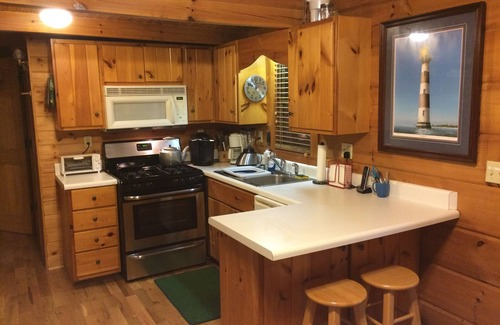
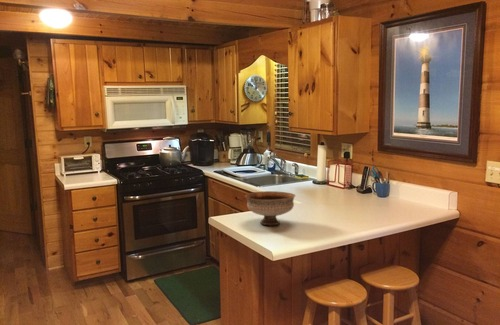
+ bowl (270, 208)
